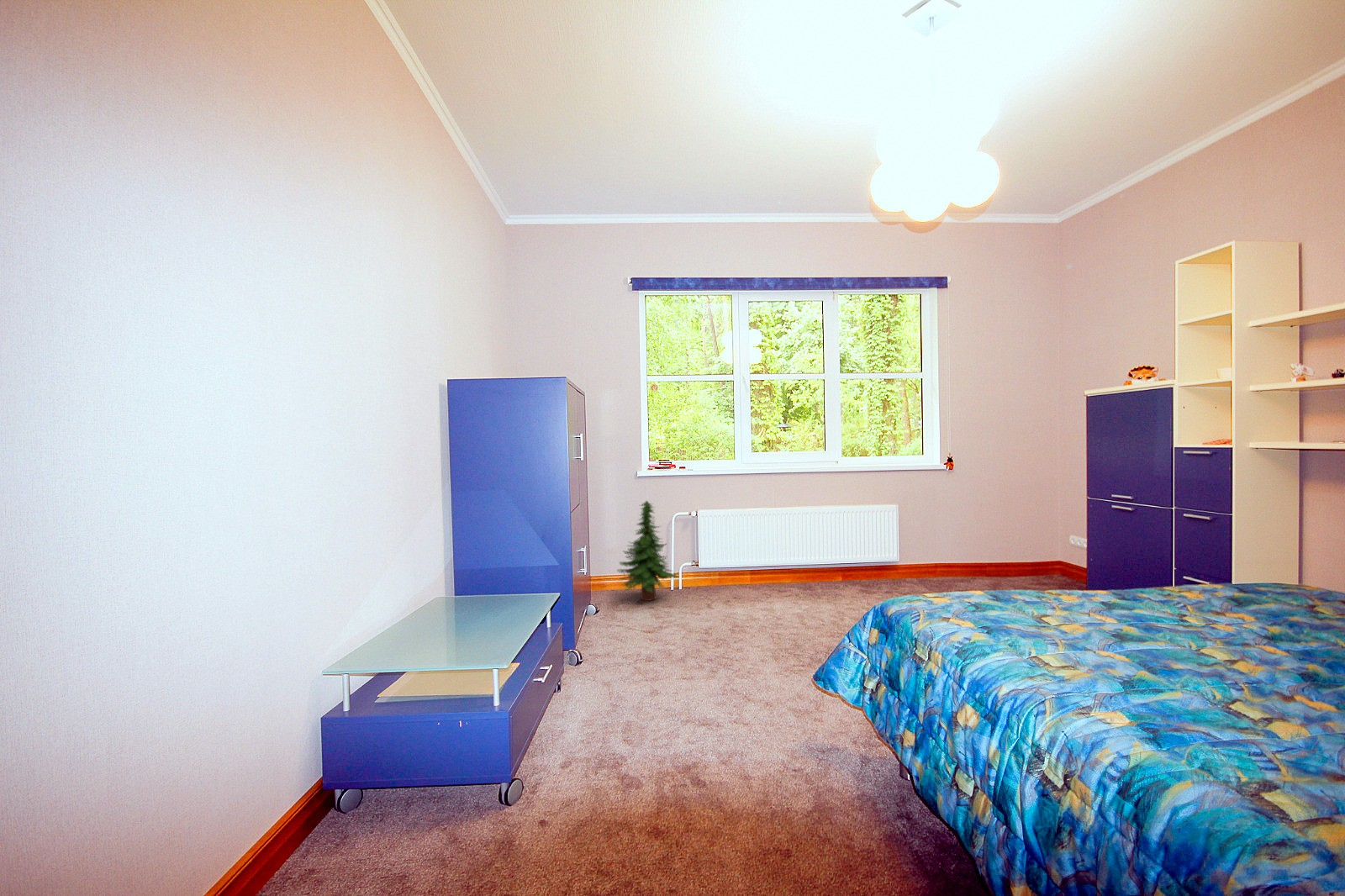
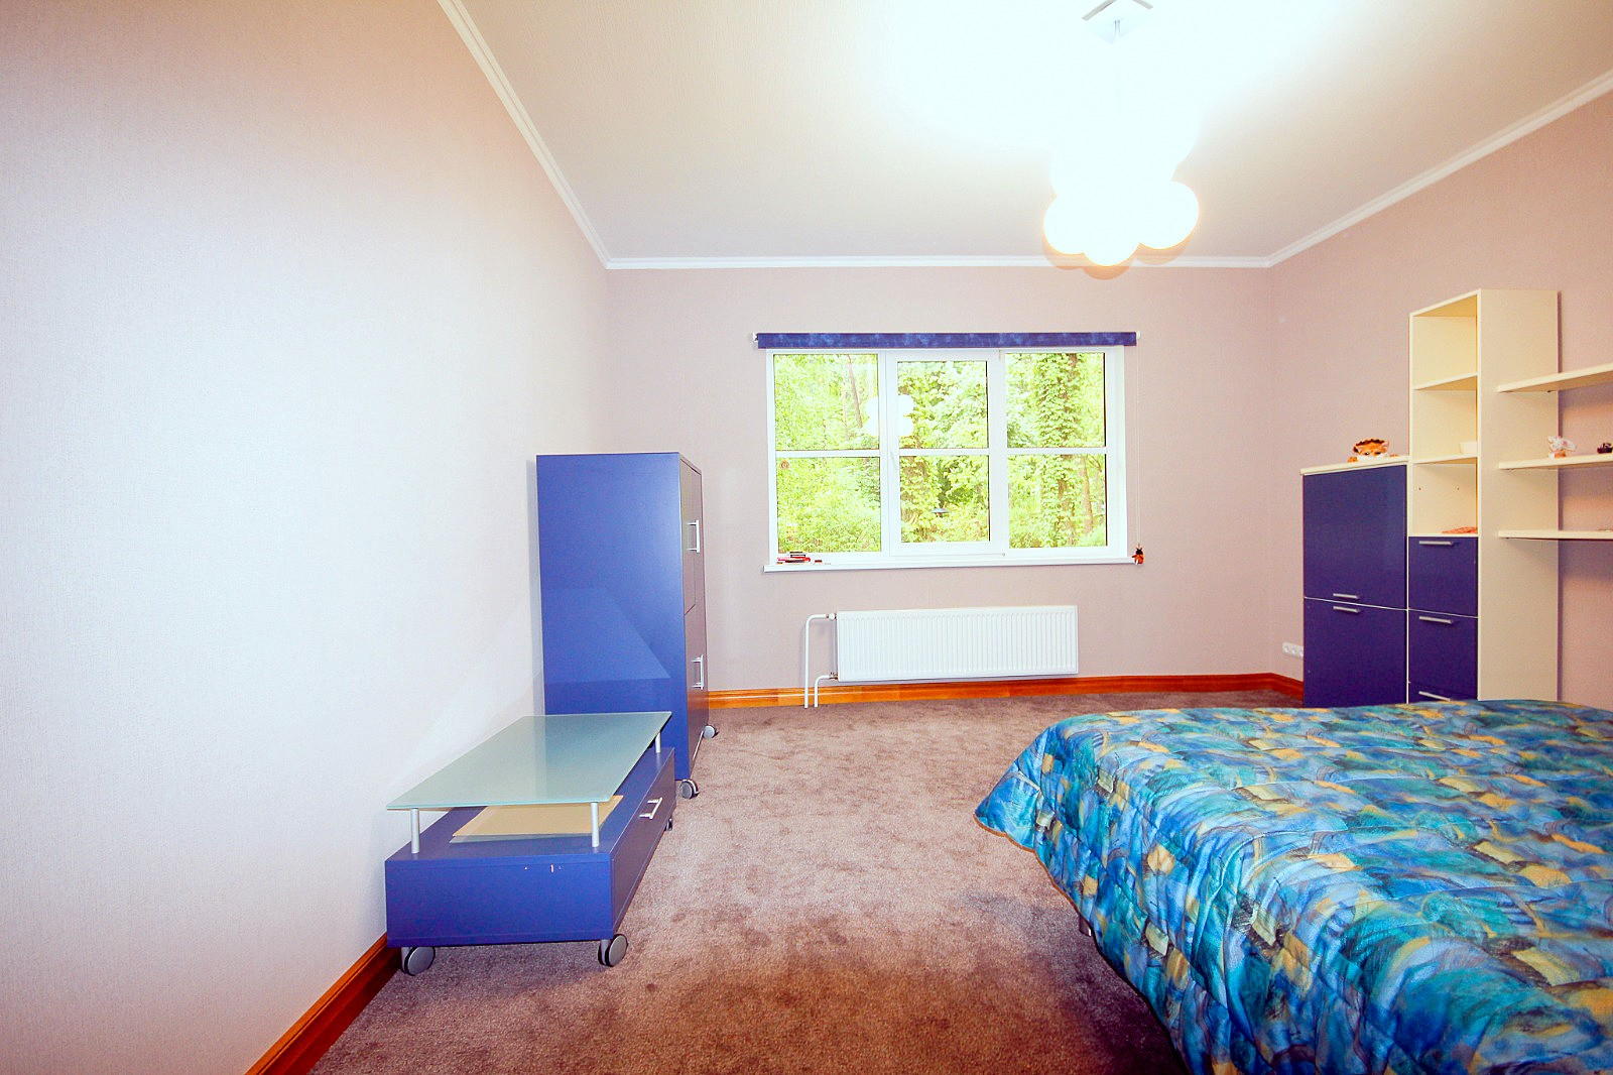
- tree (647, 550)
